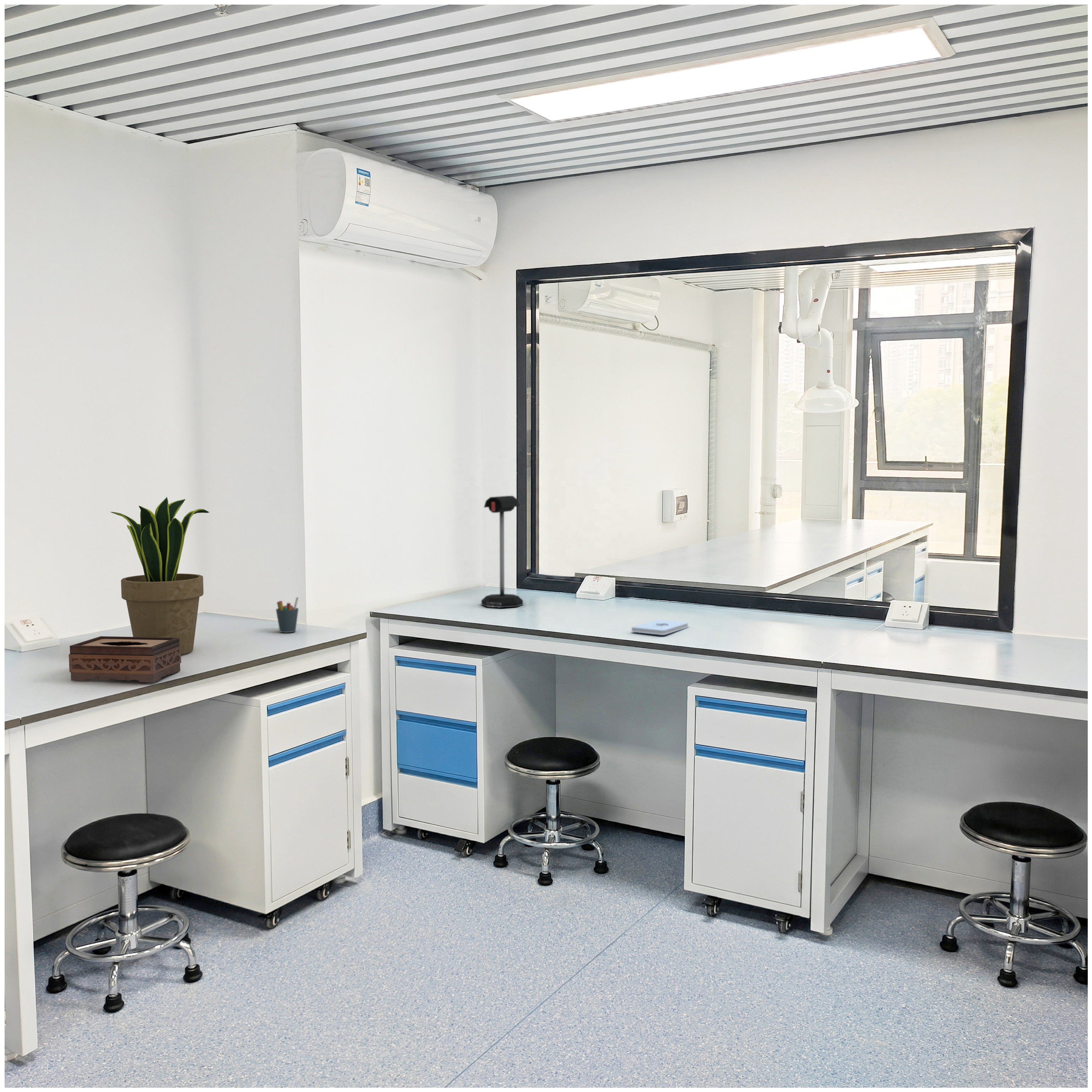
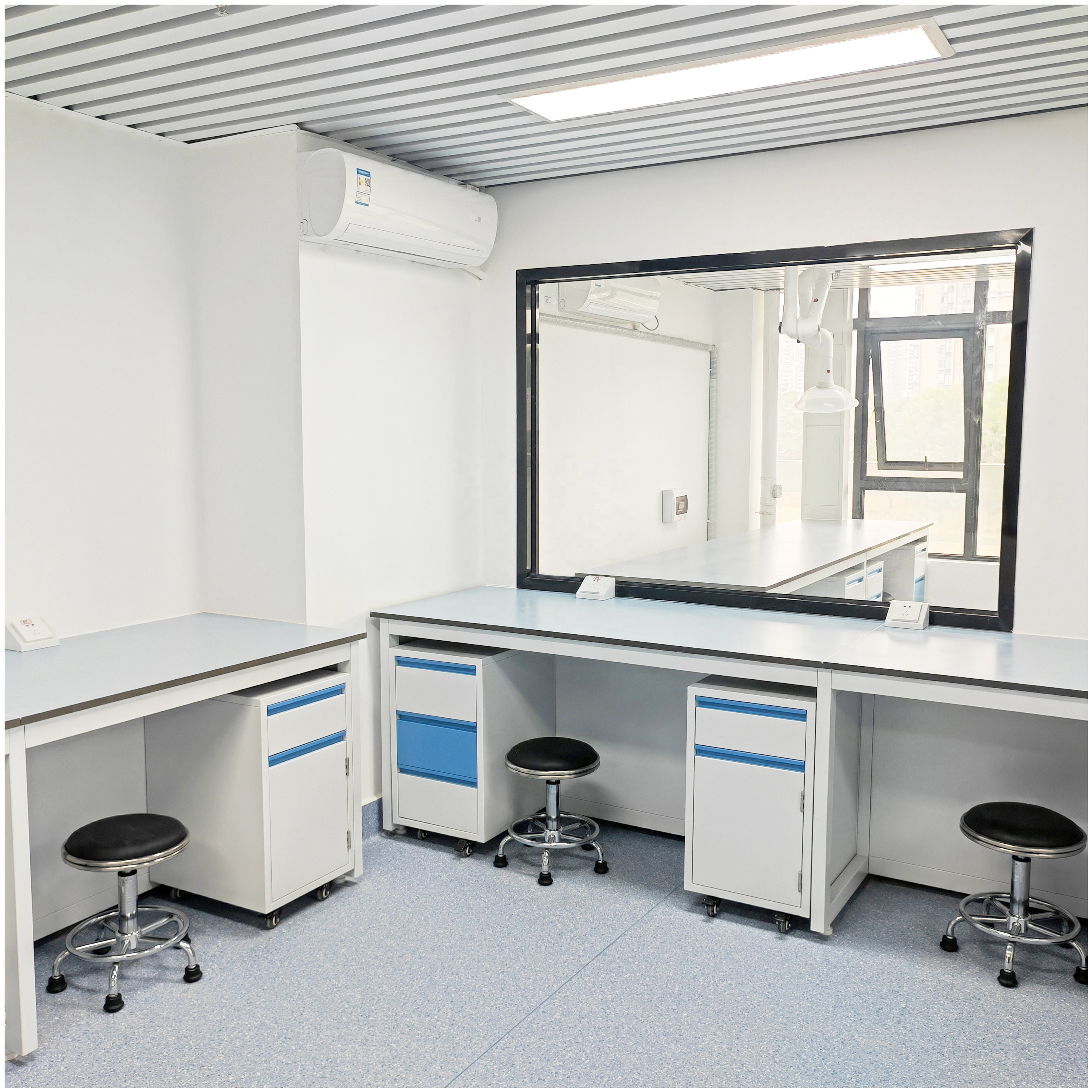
- pen holder (287, 614)
- tissue box (126, 658)
- mailbox (502, 550)
- notepad (661, 627)
- potted plant (161, 574)
